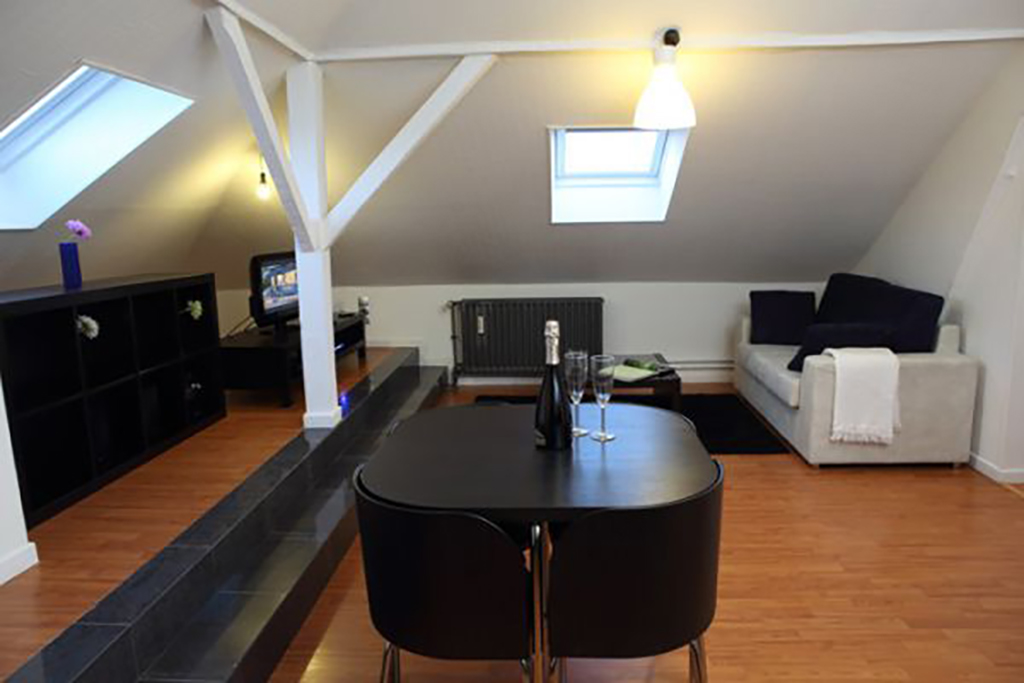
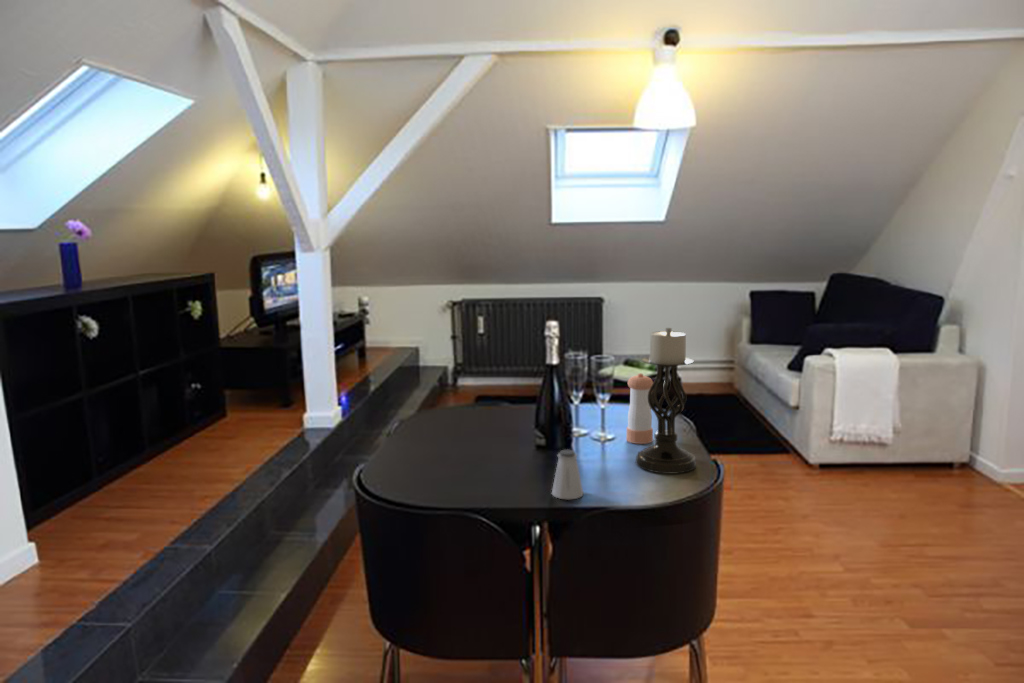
+ candle holder (666, 396)
+ pepper shaker (639, 407)
+ saltshaker (567, 472)
